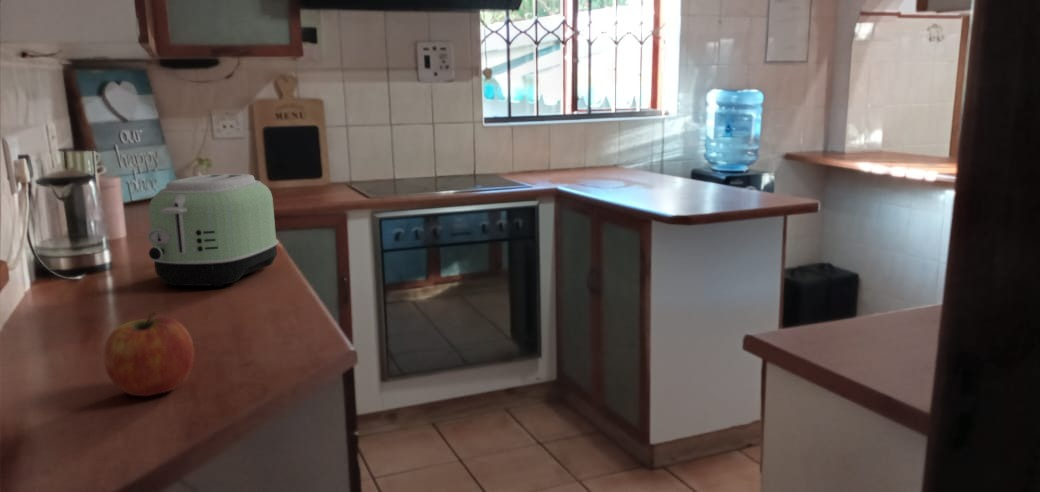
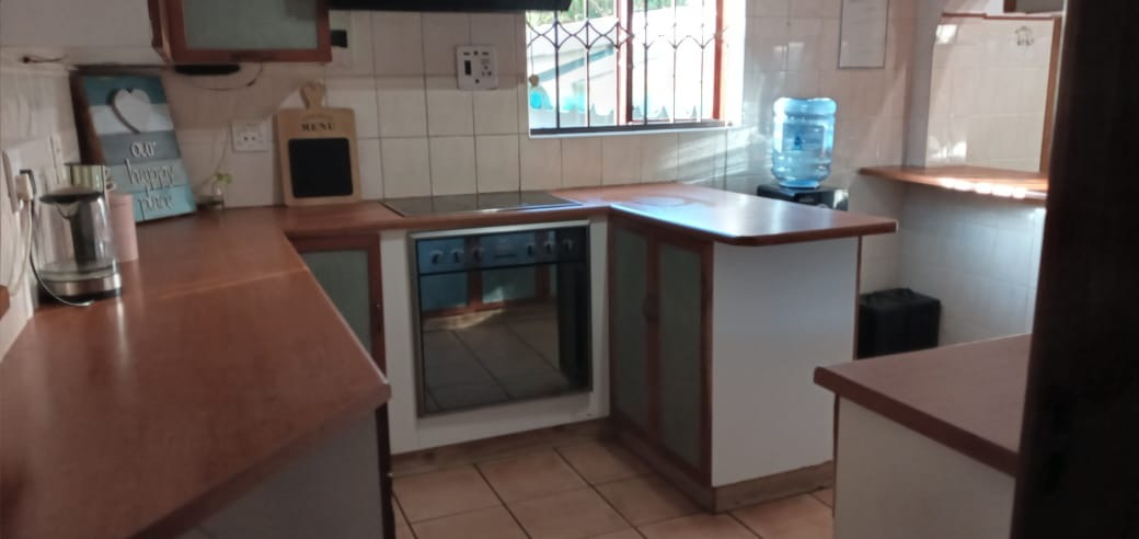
- toaster (213, 228)
- fruit (149, 351)
